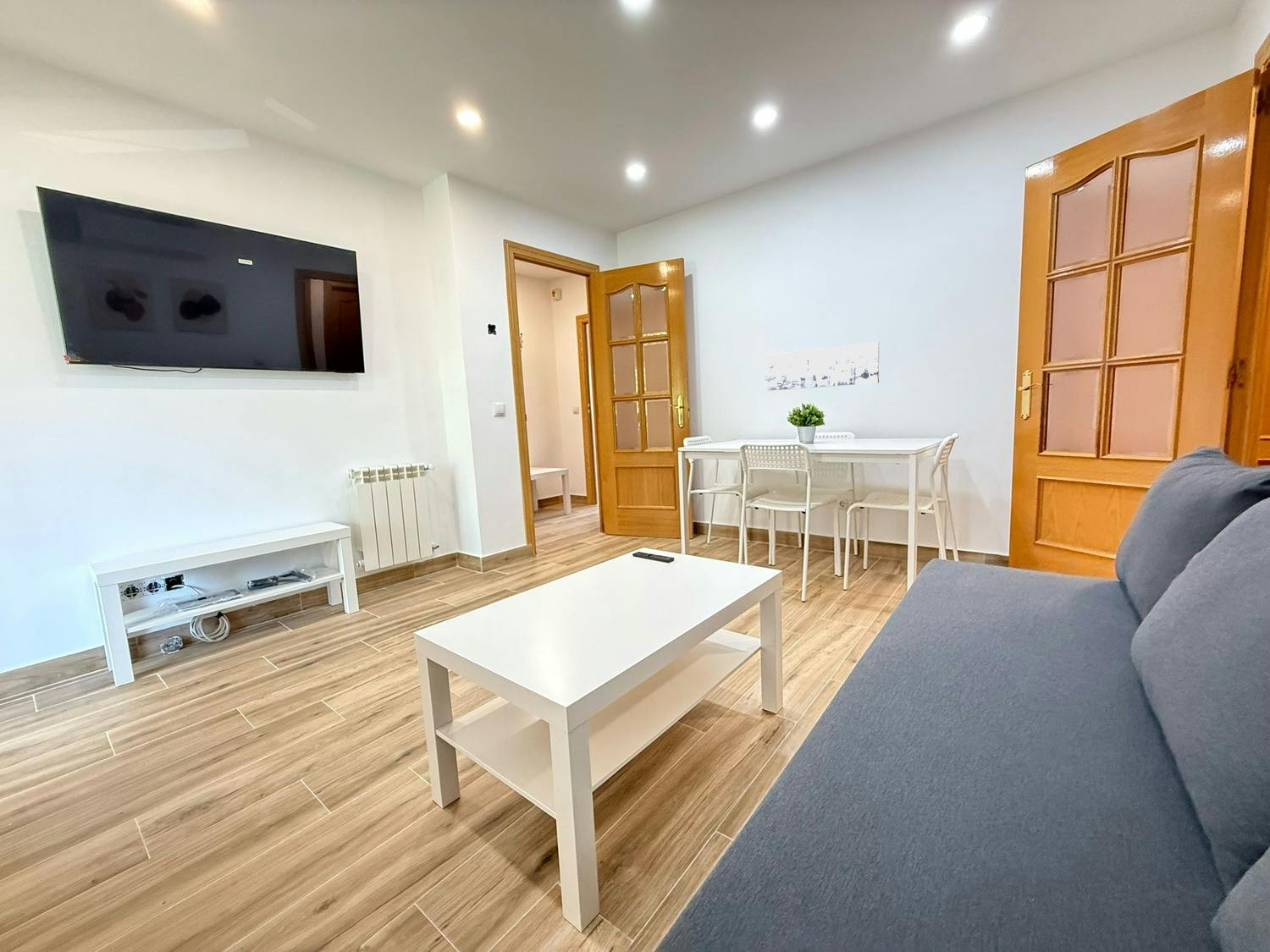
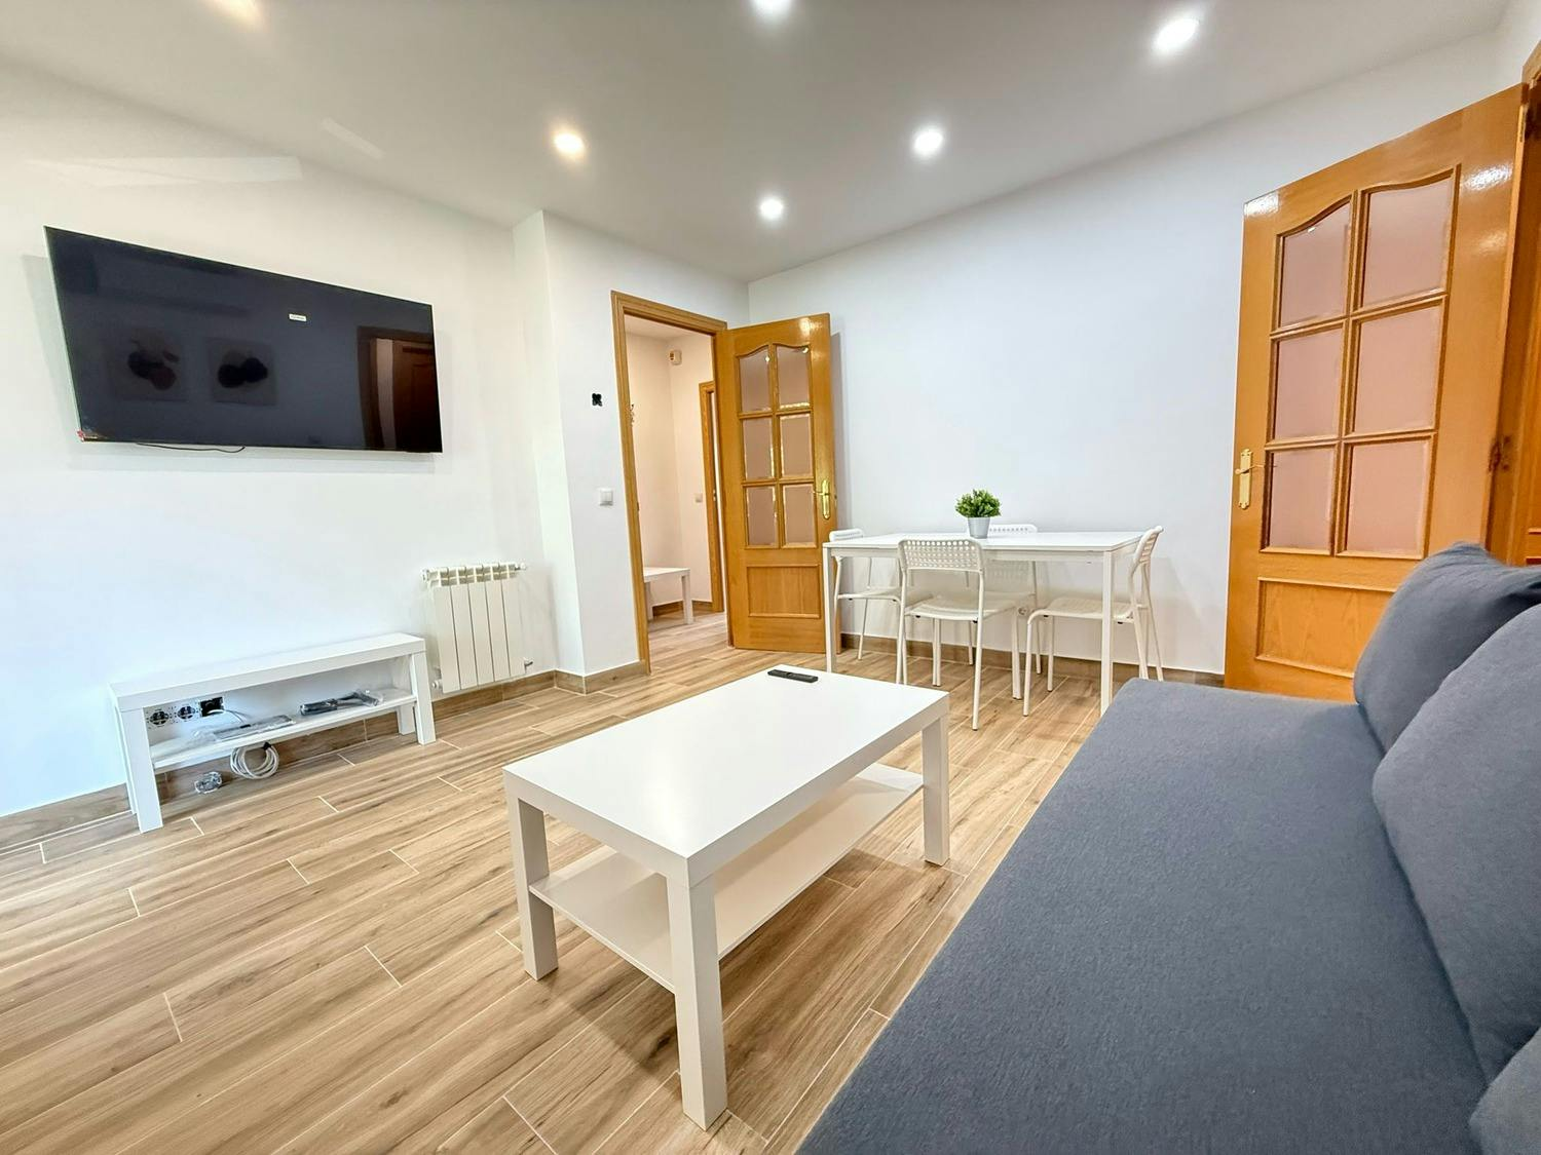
- wall art (818, 368)
